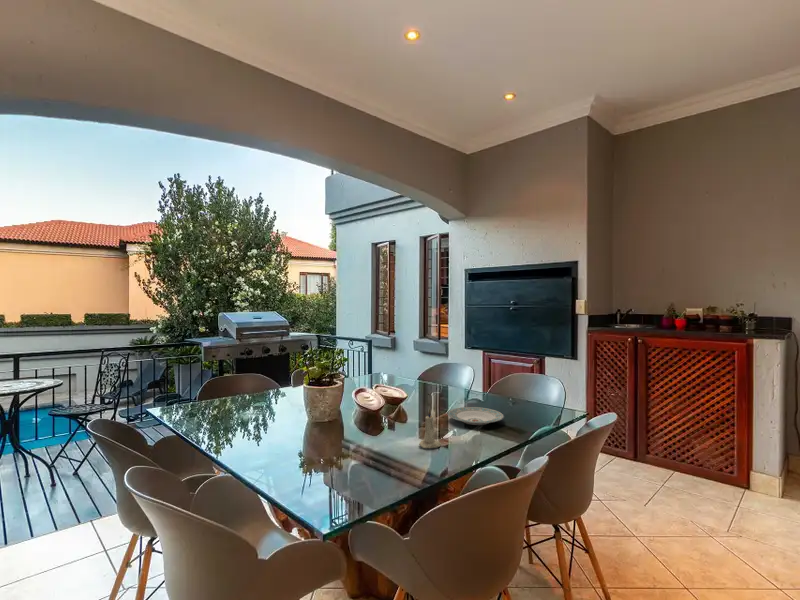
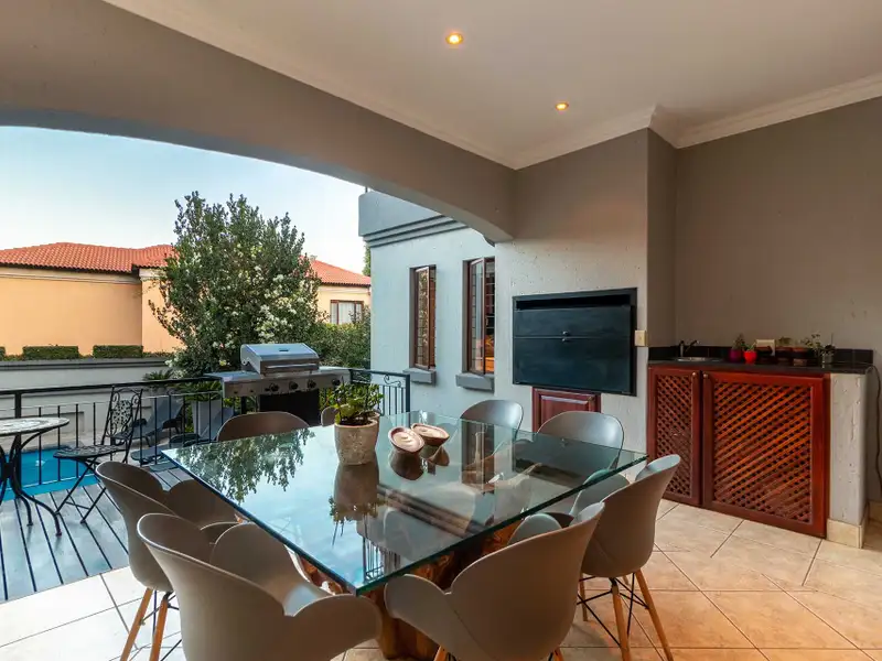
- plate (475, 417)
- candle (430, 427)
